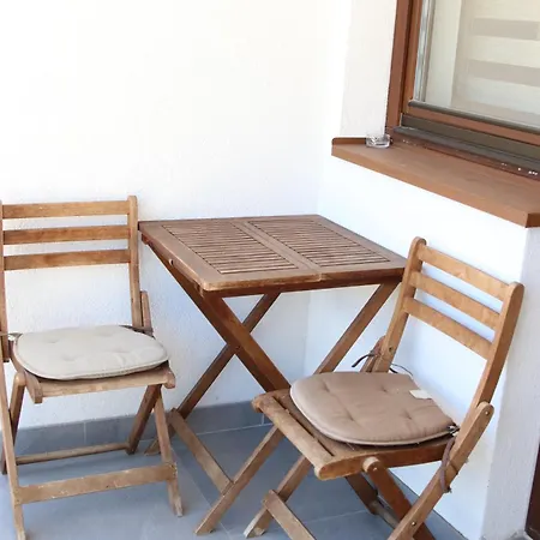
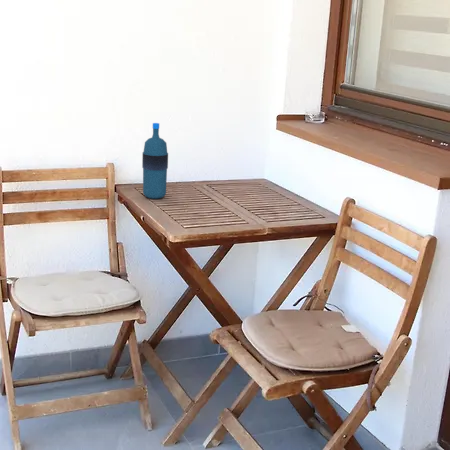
+ water bottle (155, 160)
